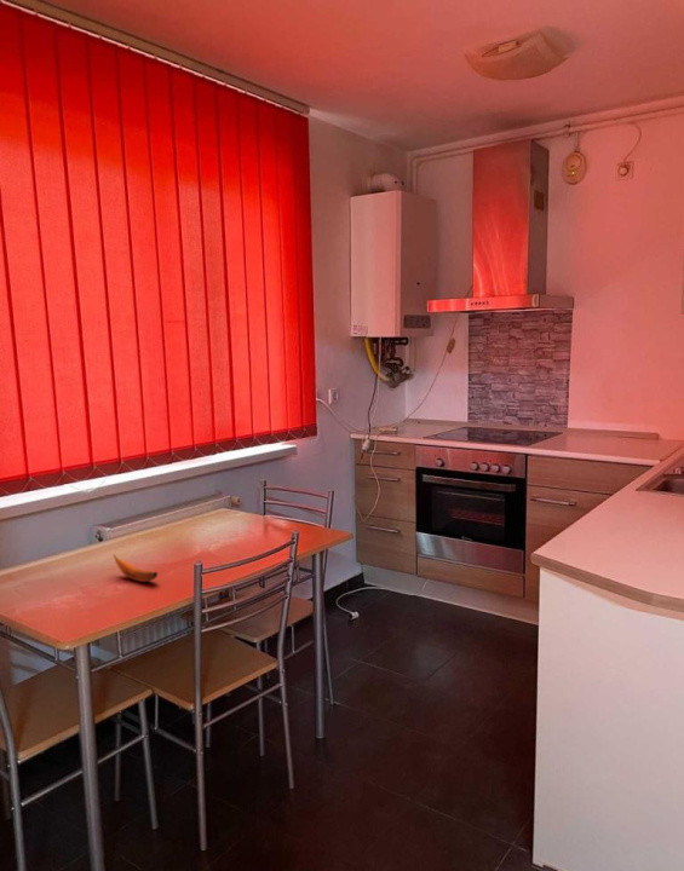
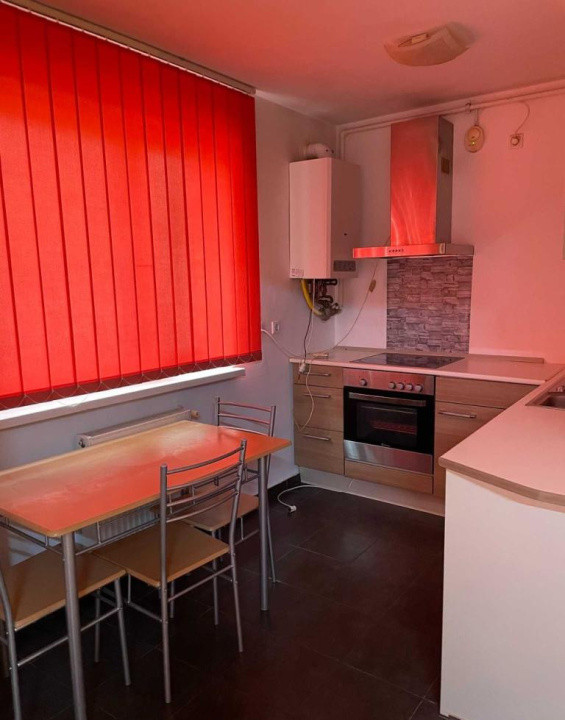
- banana (134, 569)
